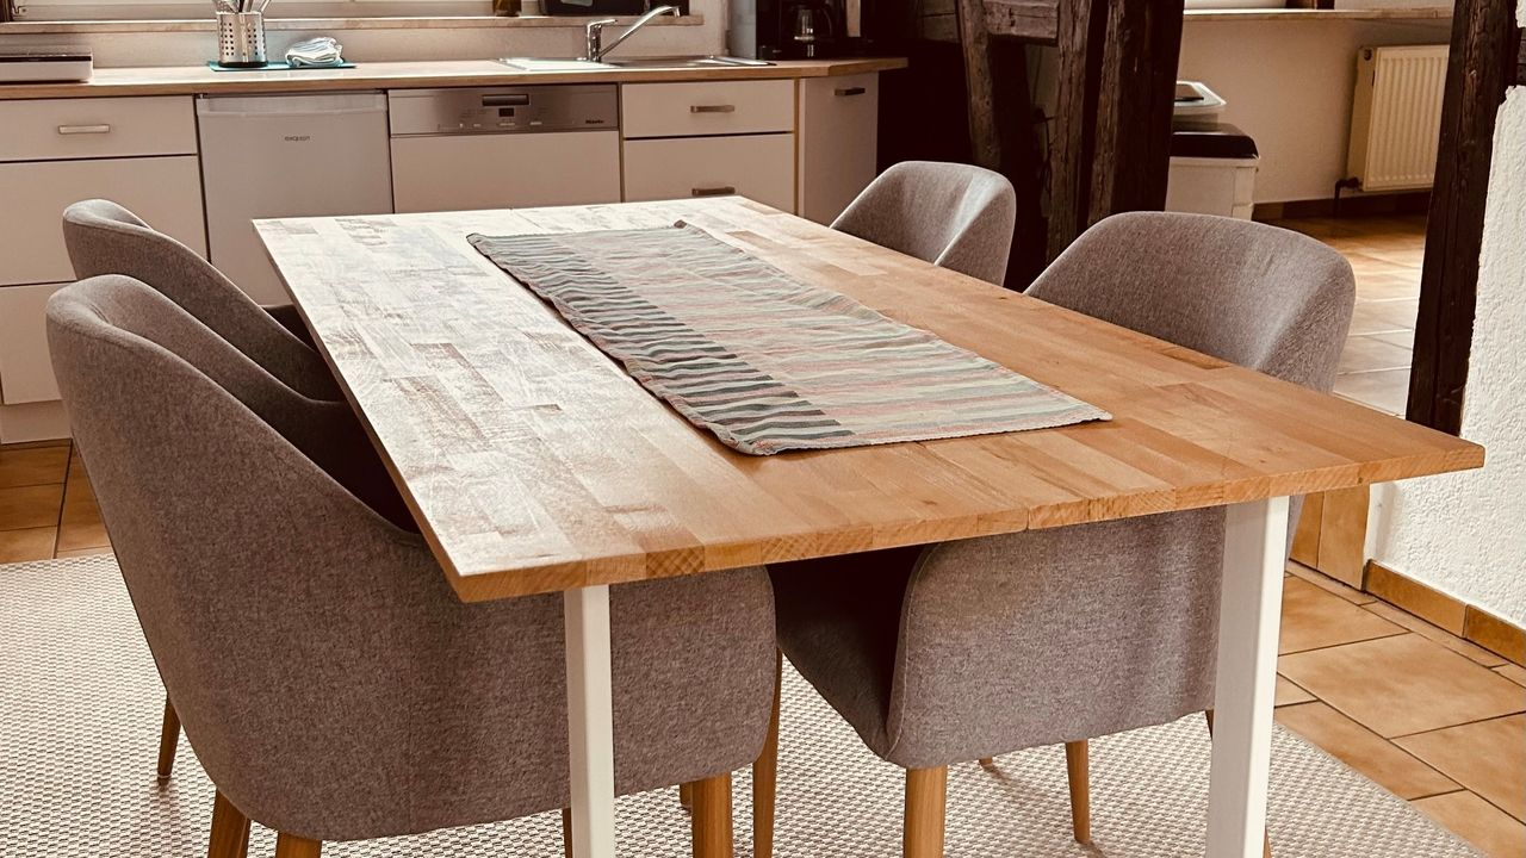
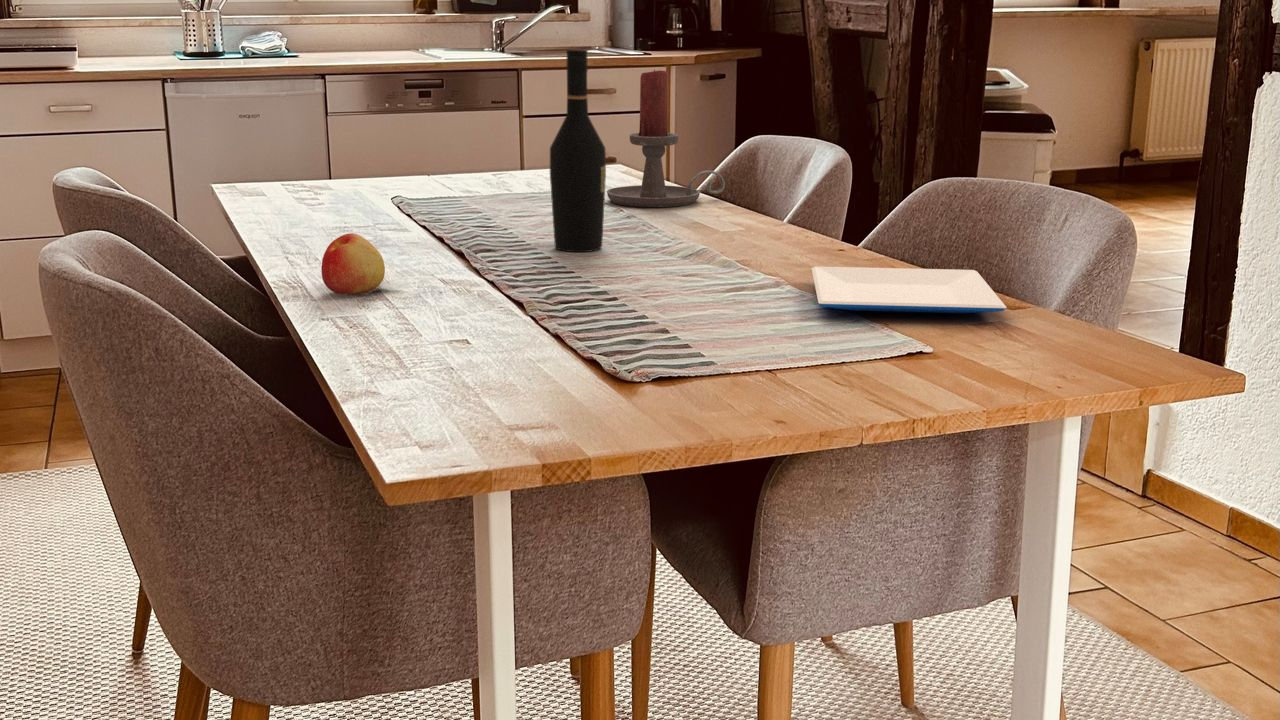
+ candle holder (667, 136)
+ apple (352, 263)
+ wine bottle (577, 151)
+ plate (902, 292)
